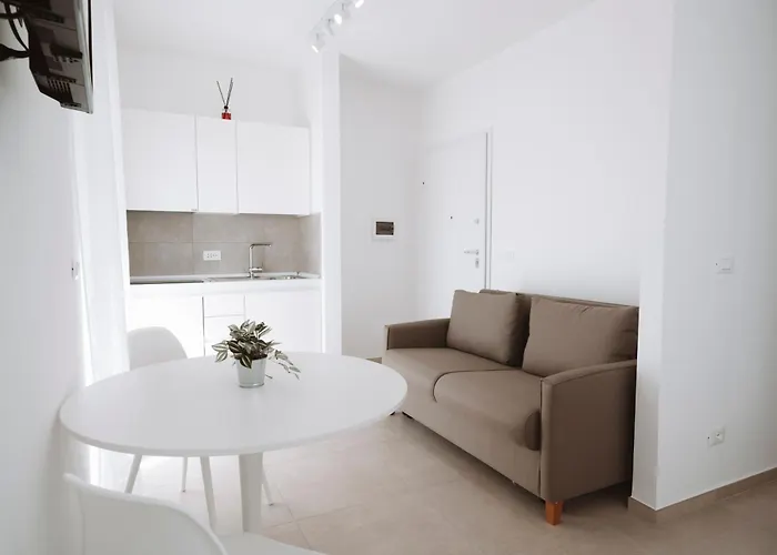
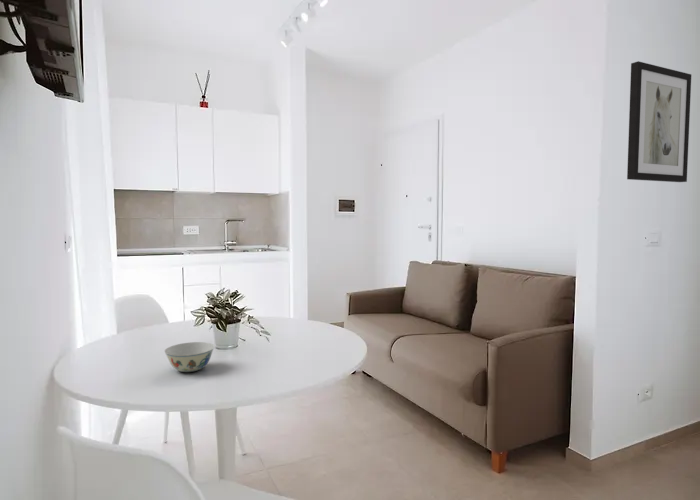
+ chinaware (190, 358)
+ wall art (660, 125)
